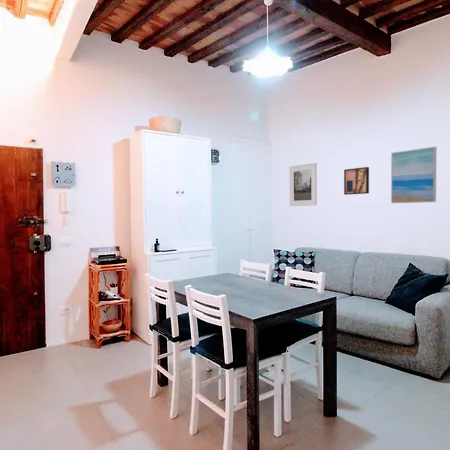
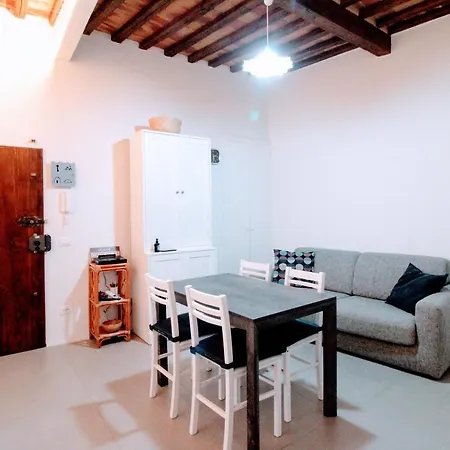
- wall art (412, 176)
- wall art (356, 181)
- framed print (302, 185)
